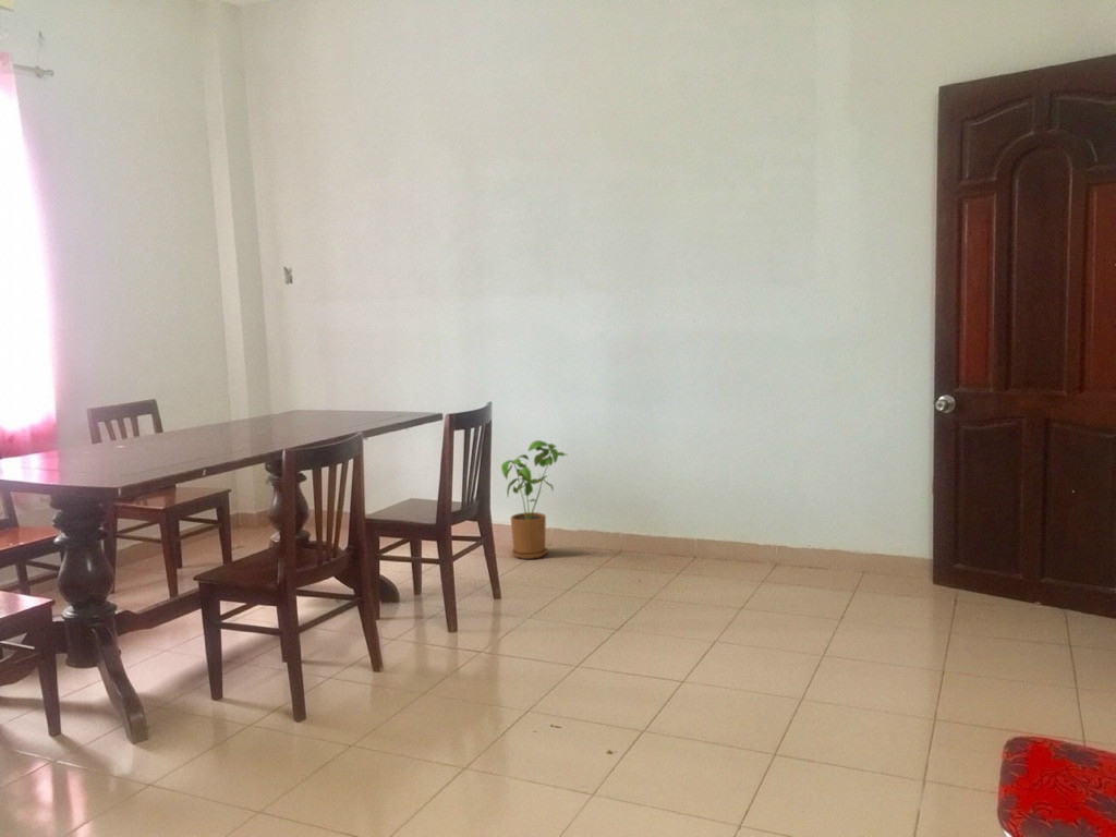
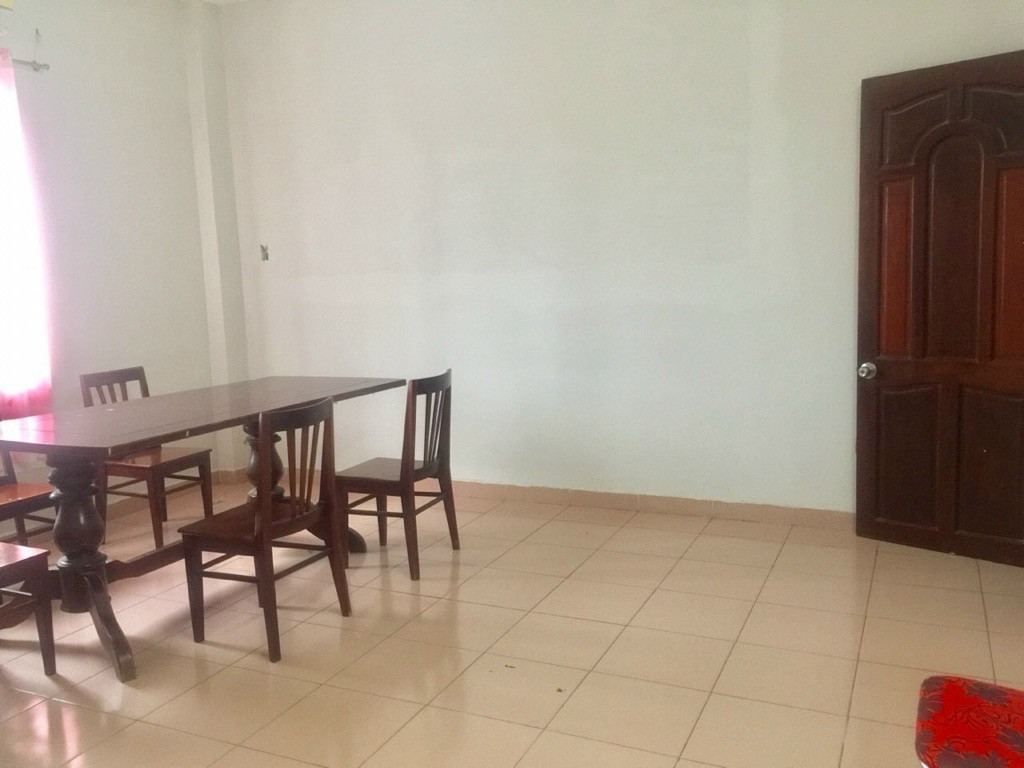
- house plant (527, 499)
